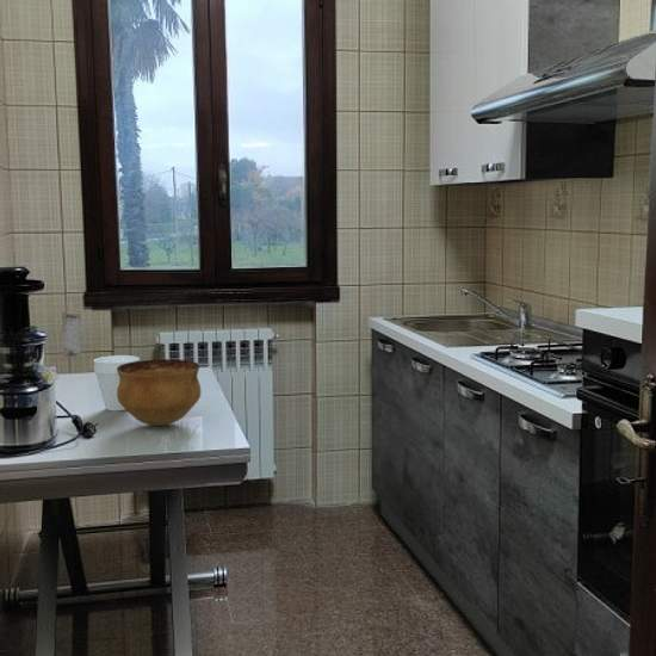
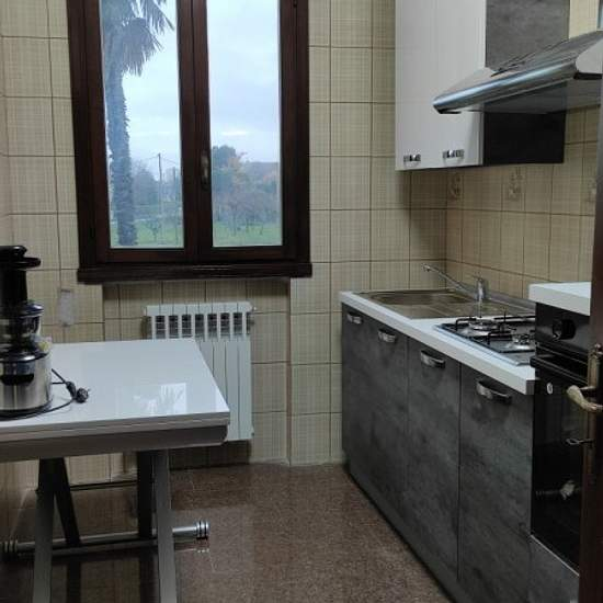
- cup (117, 383)
- bowl (159, 395)
